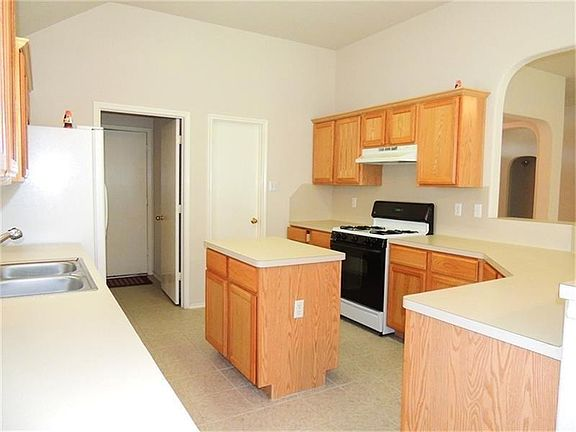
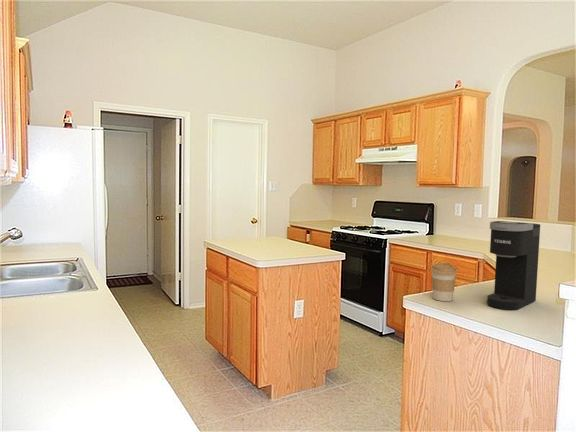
+ coffee maker (513, 262)
+ coffee cup (443, 281)
